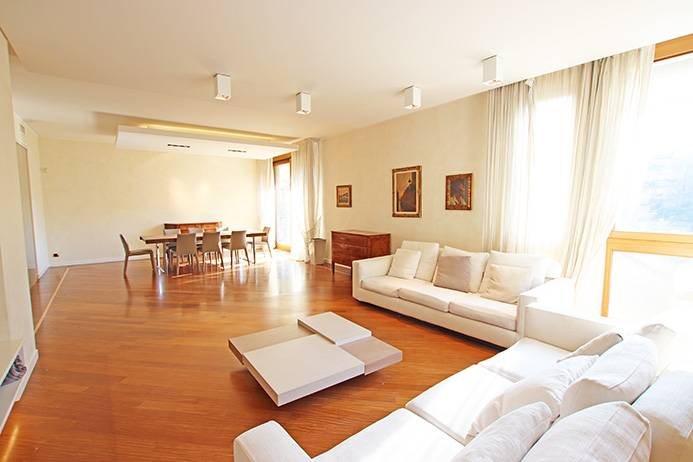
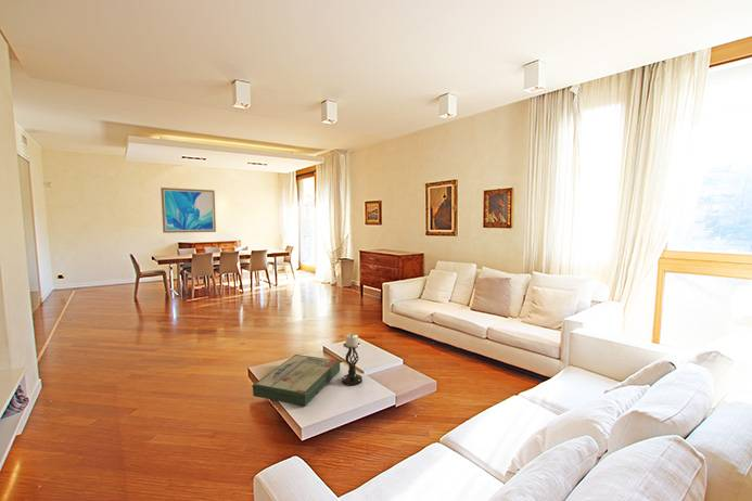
+ board game (299, 376)
+ wall art (189, 210)
+ candle holder (352, 357)
